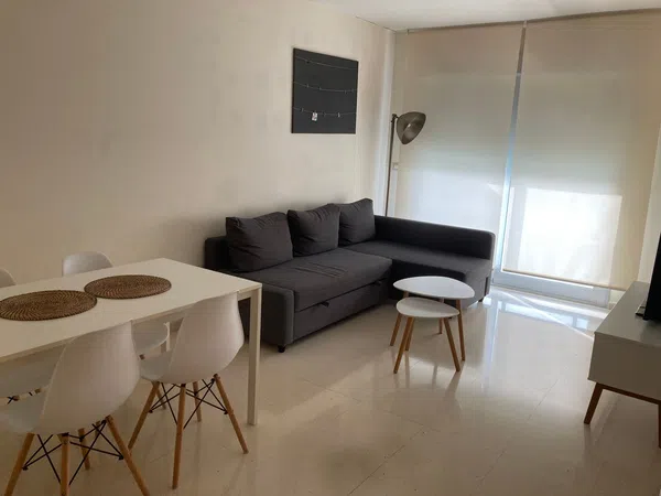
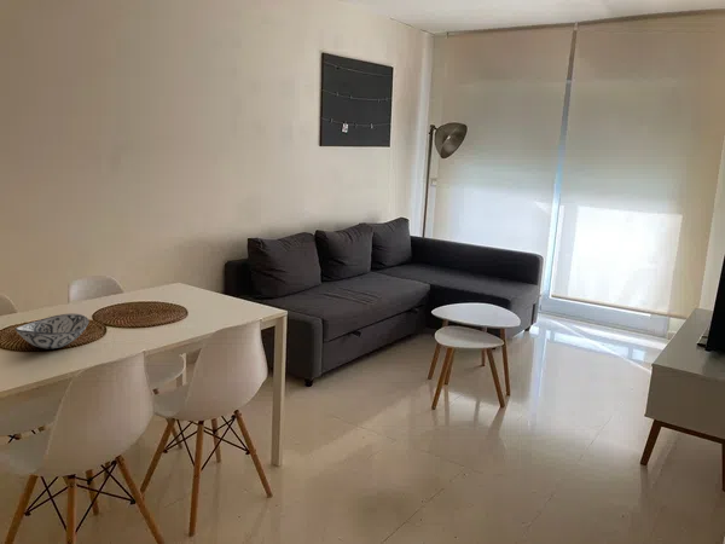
+ decorative bowl (53, 332)
